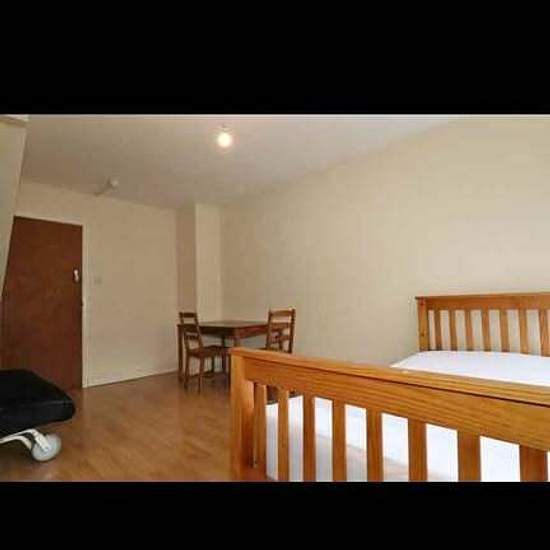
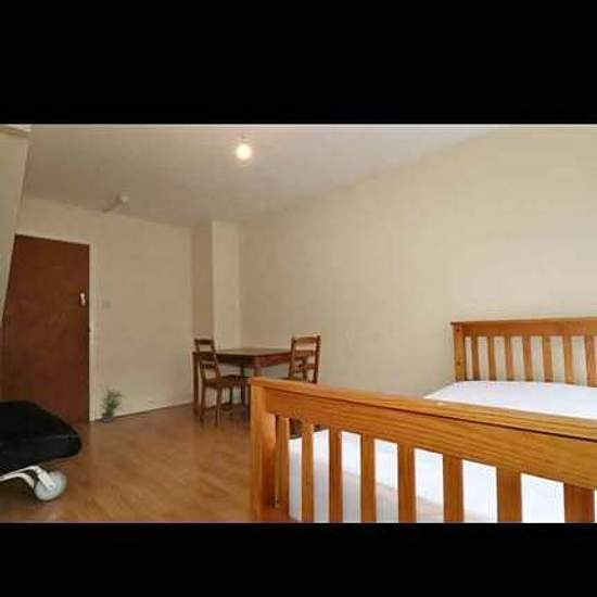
+ potted plant (110, 402)
